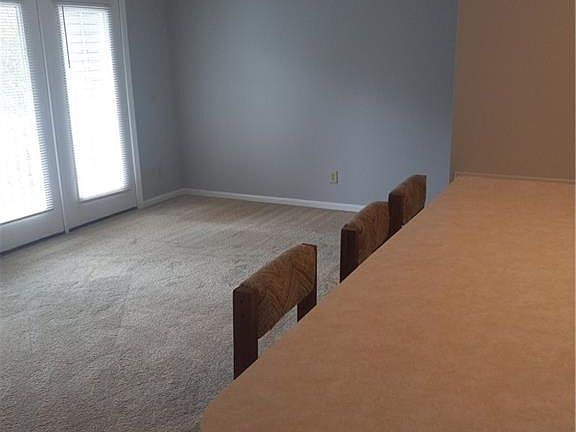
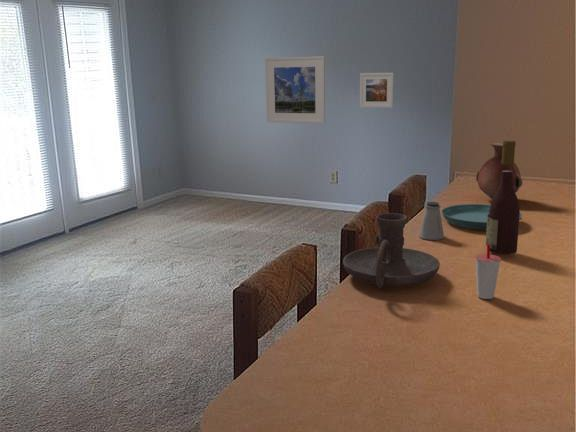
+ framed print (376, 90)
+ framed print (294, 90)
+ vase (499, 172)
+ candle holder (389, 250)
+ wine bottle (505, 198)
+ saltshaker (432, 219)
+ cup (487, 270)
+ saucer (480, 217)
